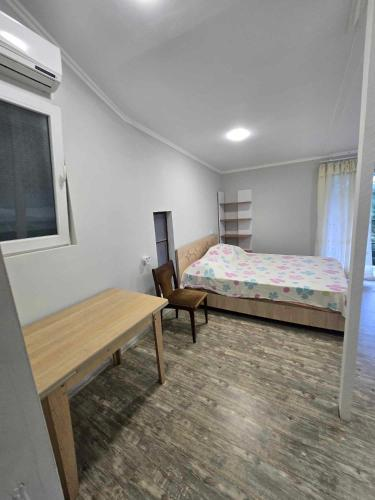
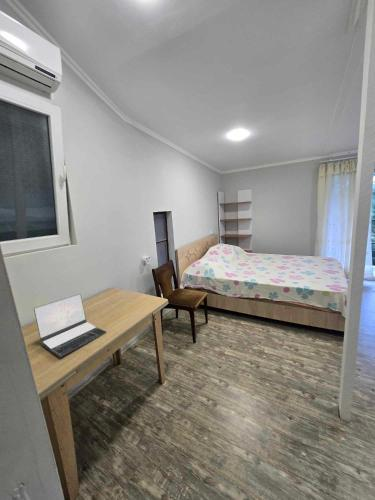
+ laptop (71, 321)
